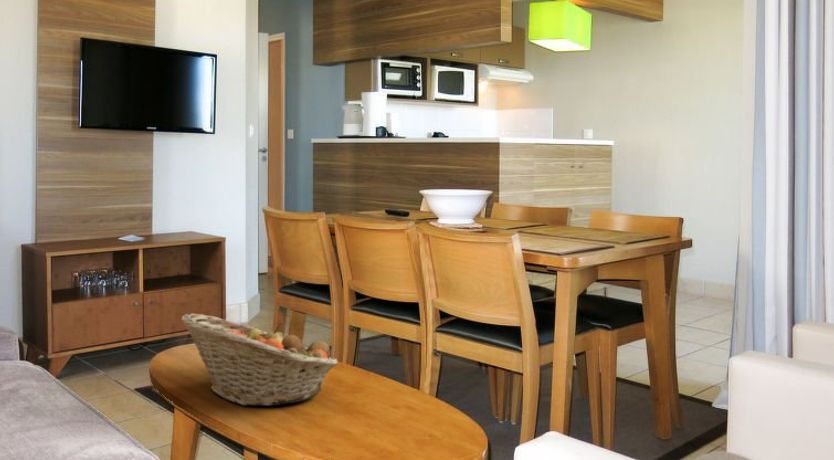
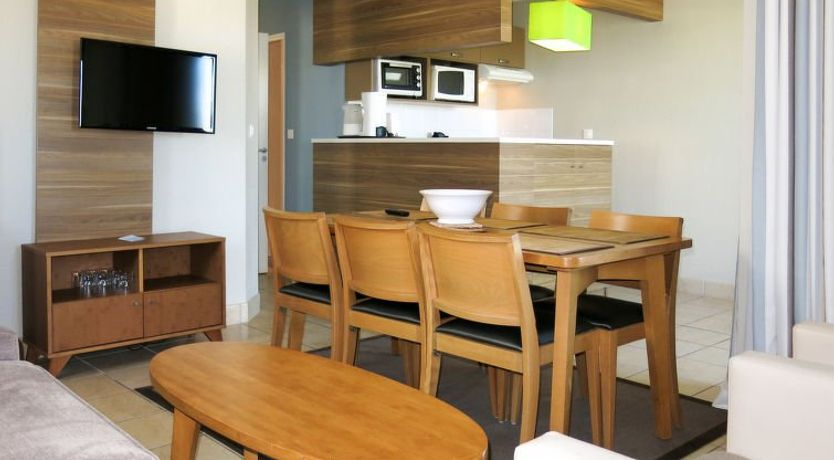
- fruit basket (258, 353)
